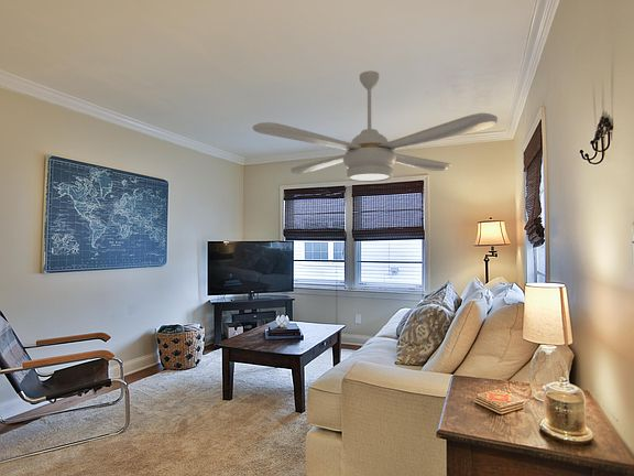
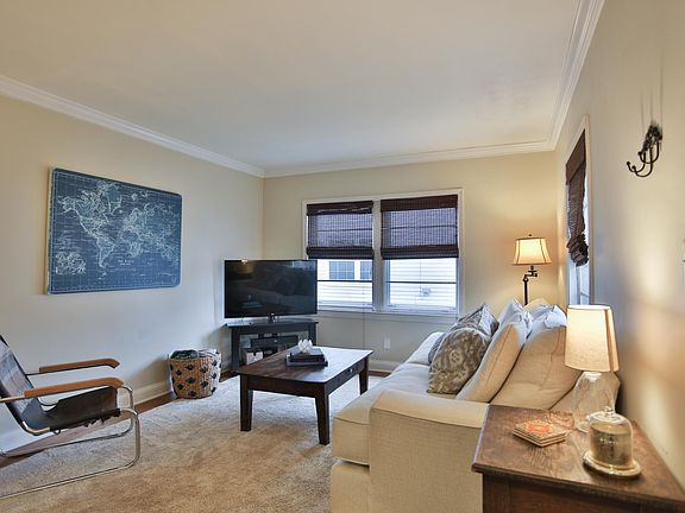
- ceiling fan (369, 126)
